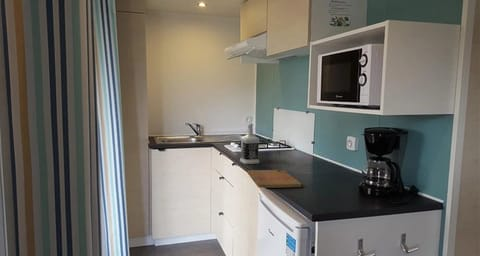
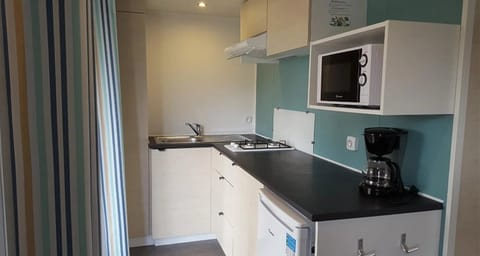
- cutting board (272, 178)
- bottle (249, 143)
